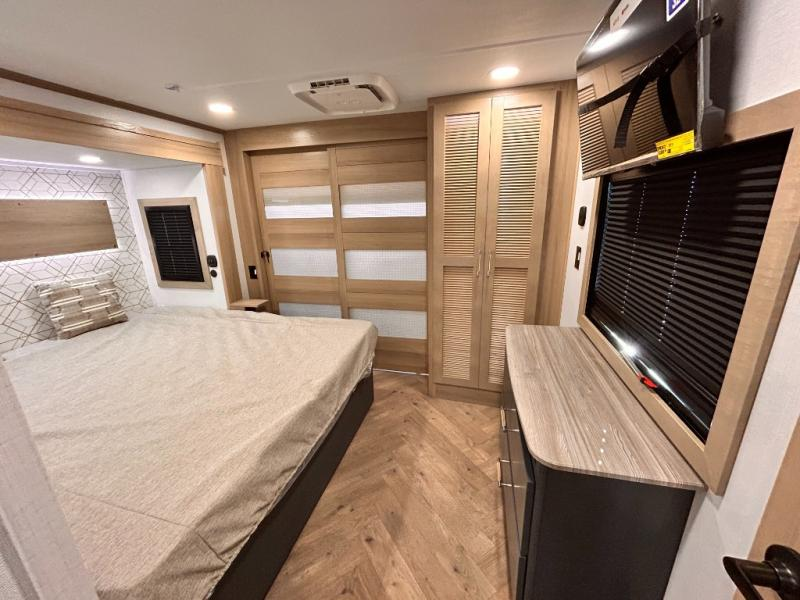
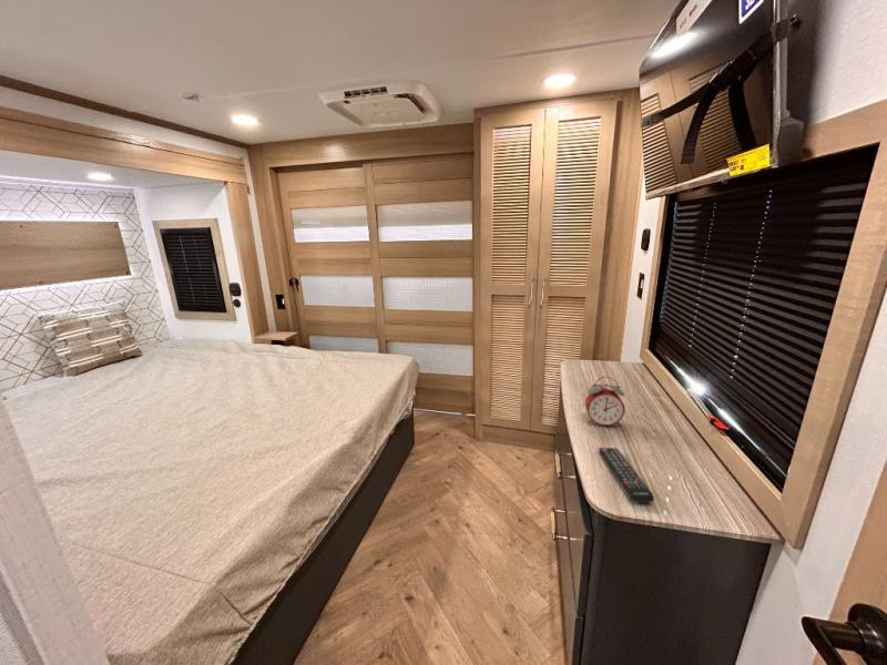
+ remote control (622, 471)
+ alarm clock (604, 399)
